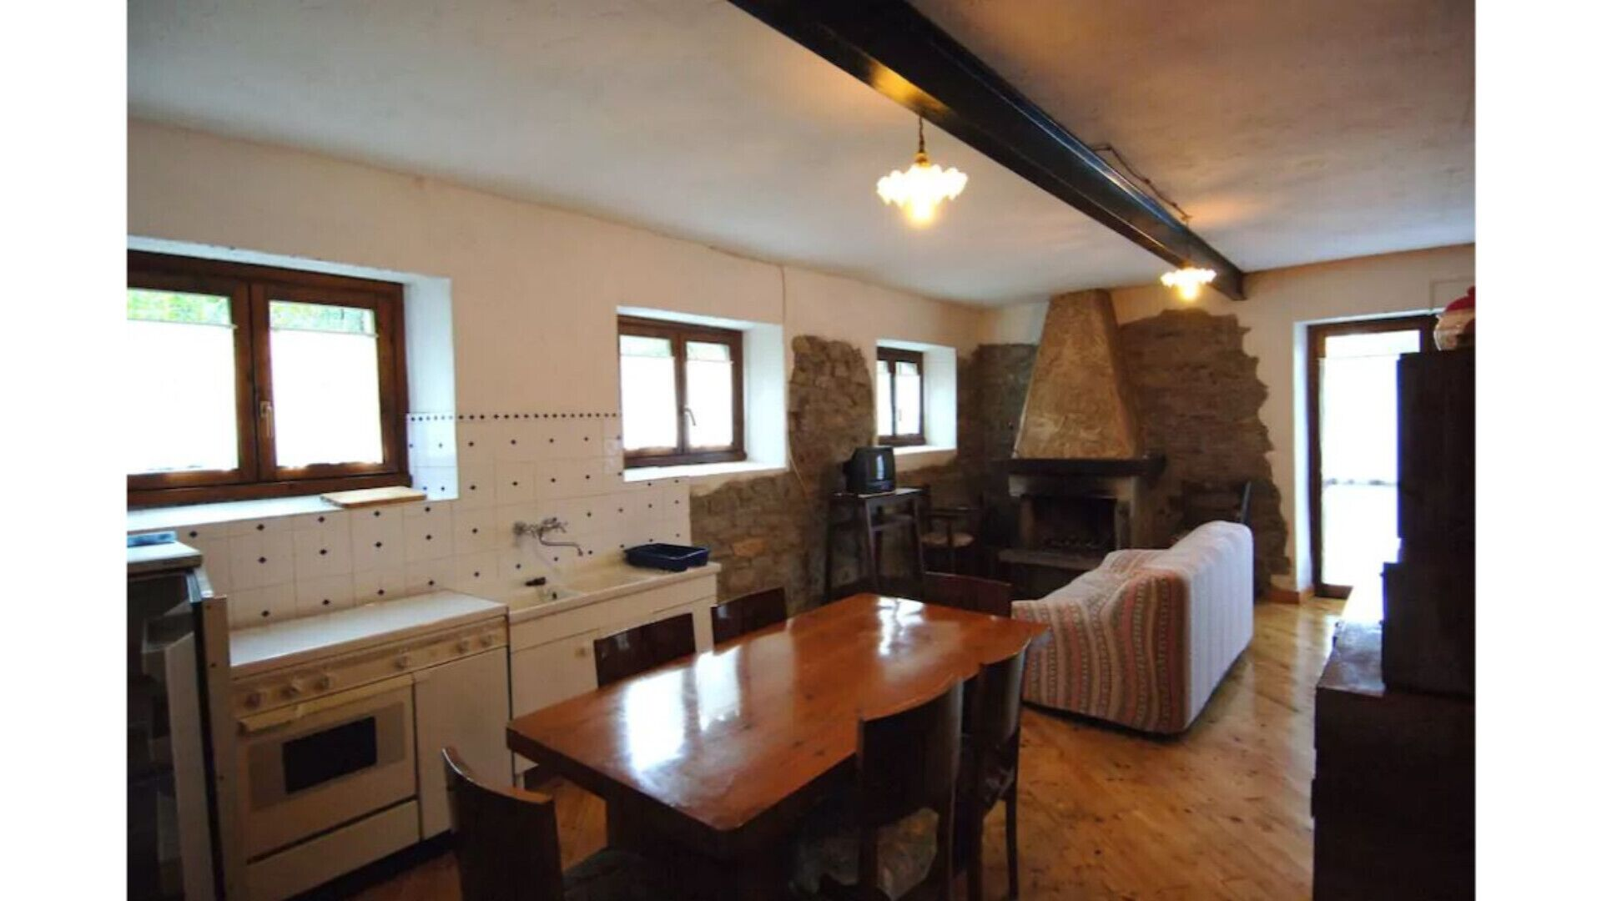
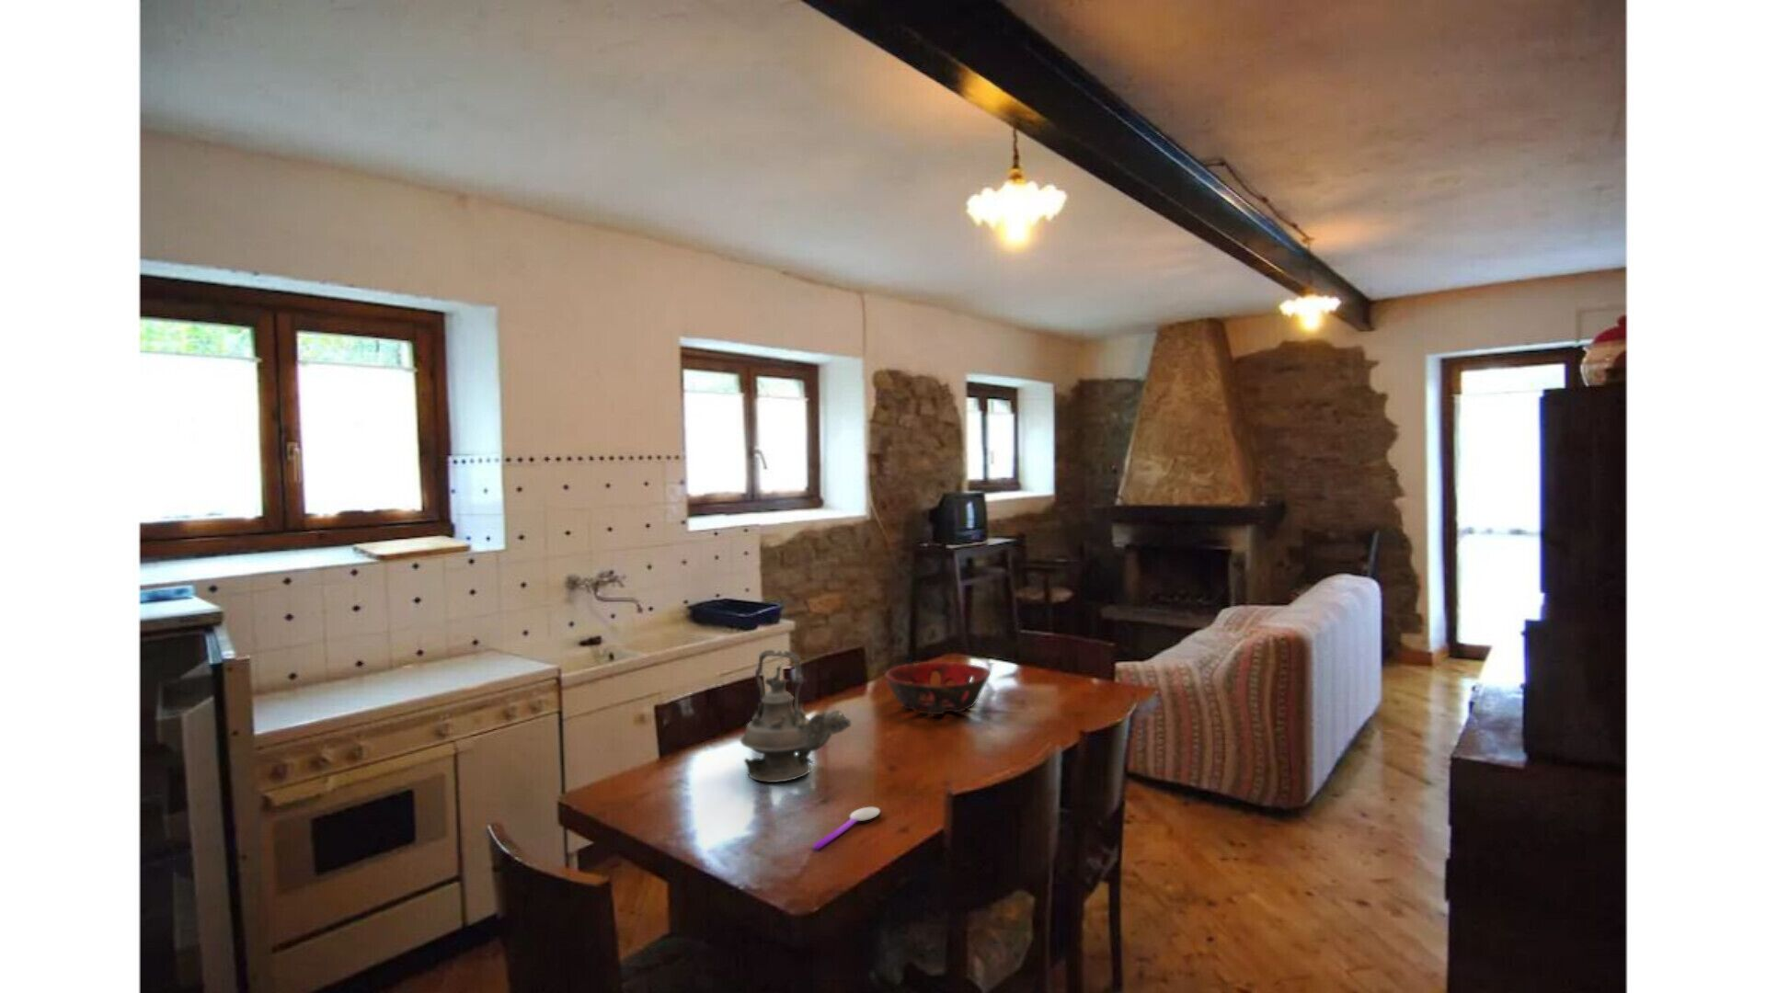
+ spoon (847, 824)
+ decorative bowl (938, 689)
+ teapot (797, 713)
